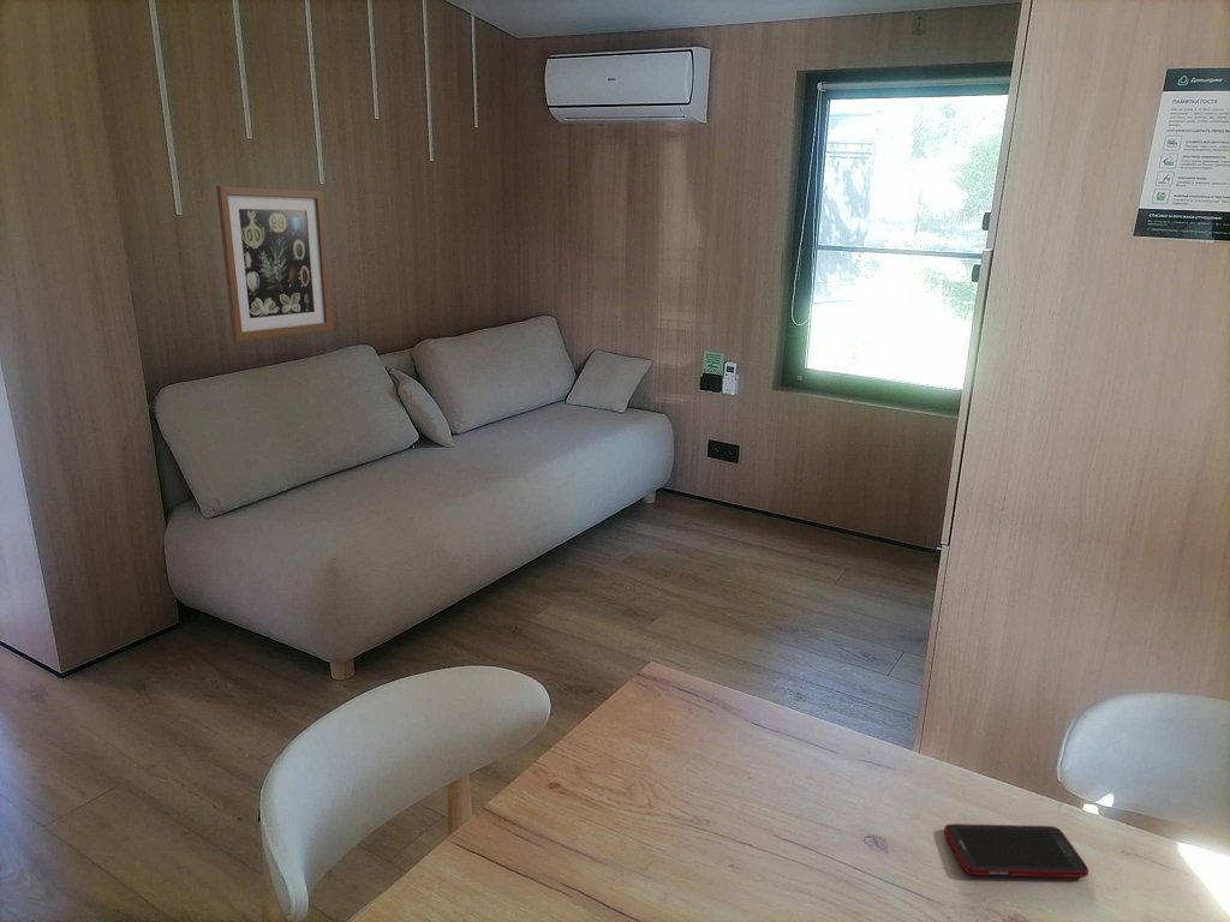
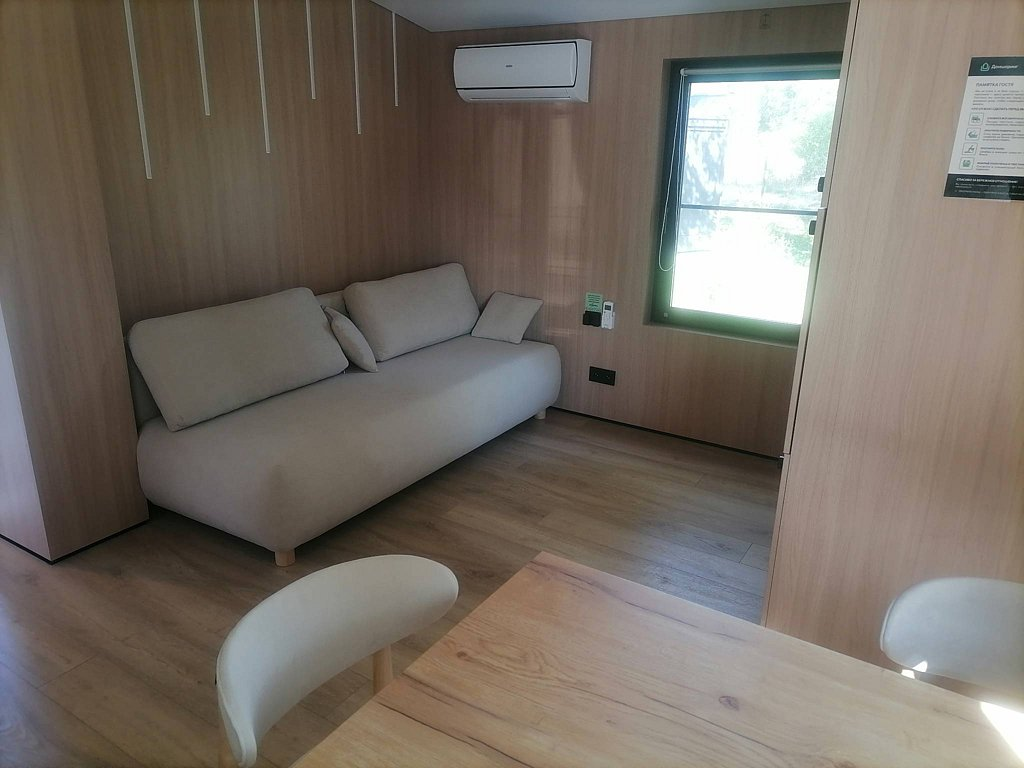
- cell phone (1014, 850)
- wall art (279, 263)
